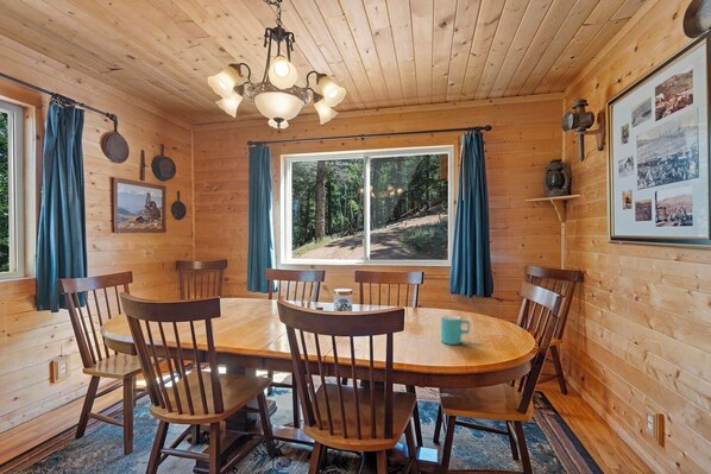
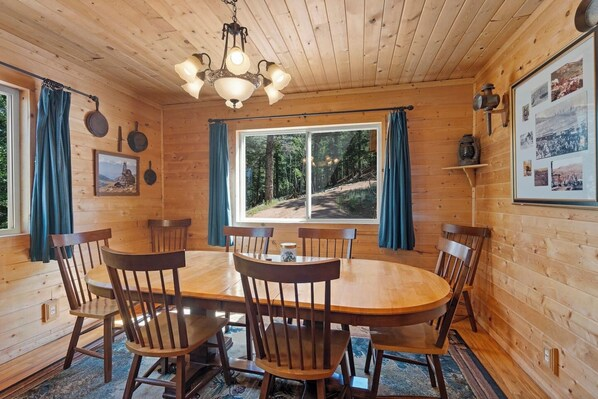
- cup (454, 329)
